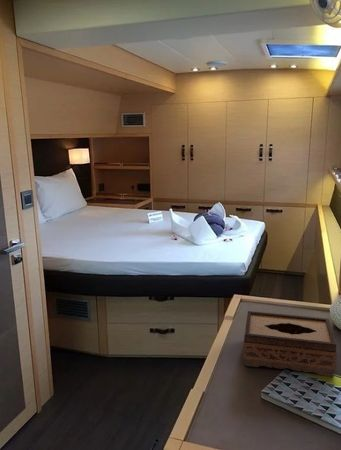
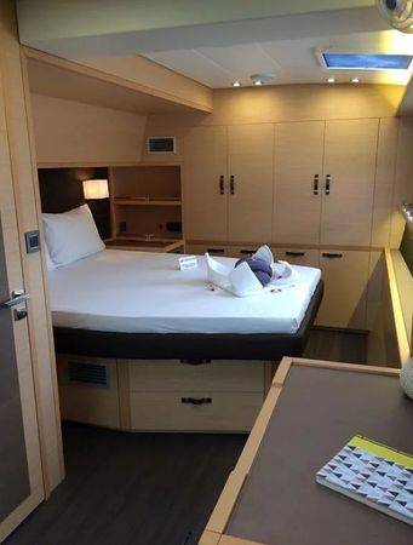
- tissue box (287, 341)
